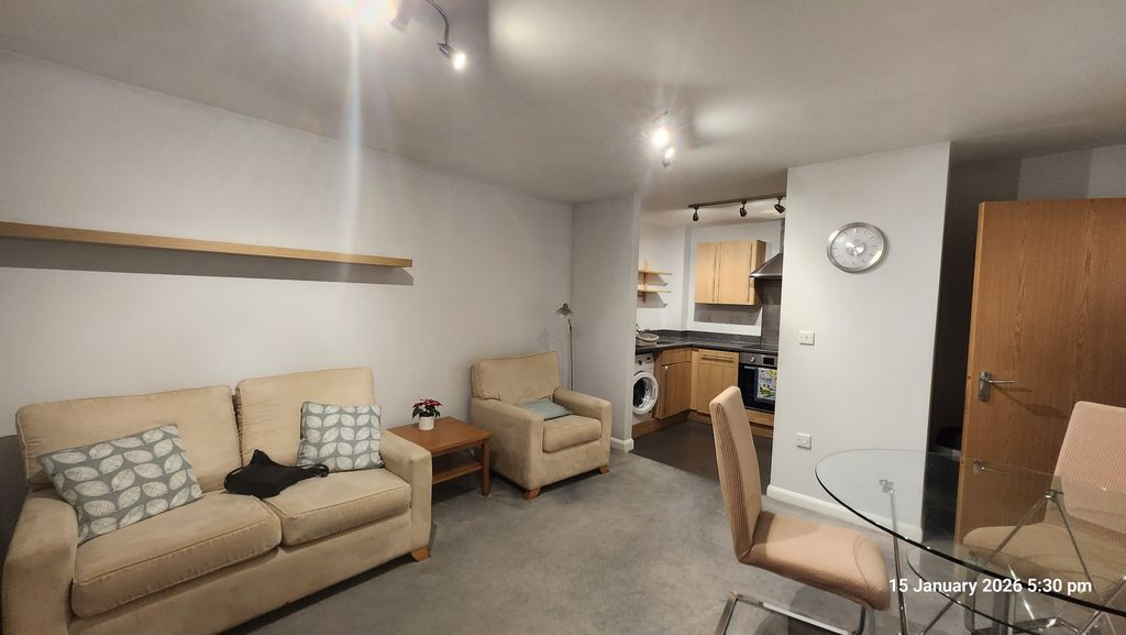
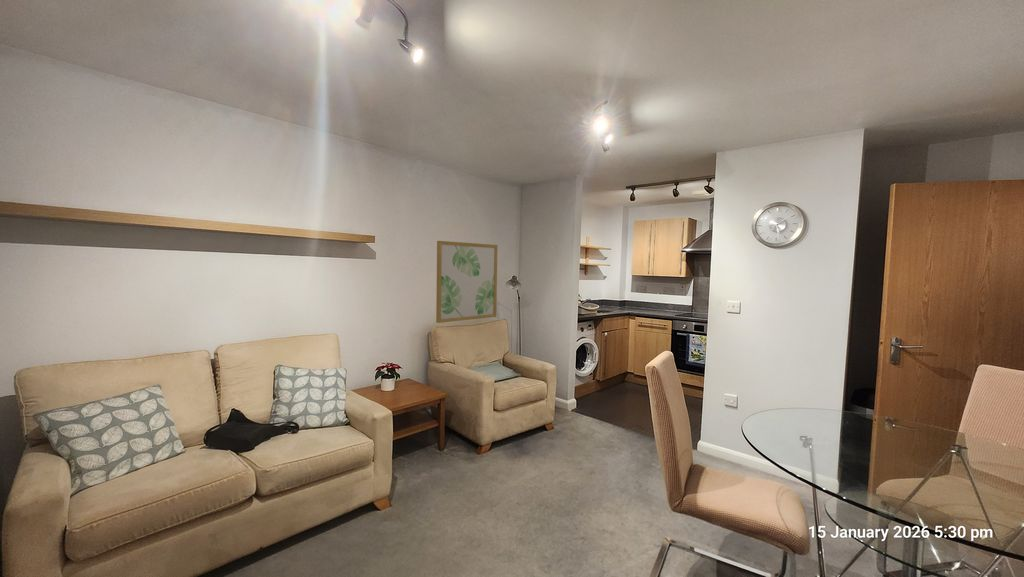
+ wall art (468, 281)
